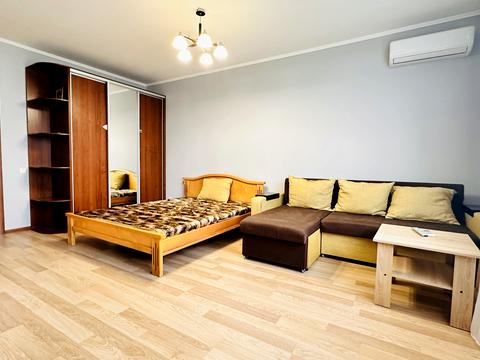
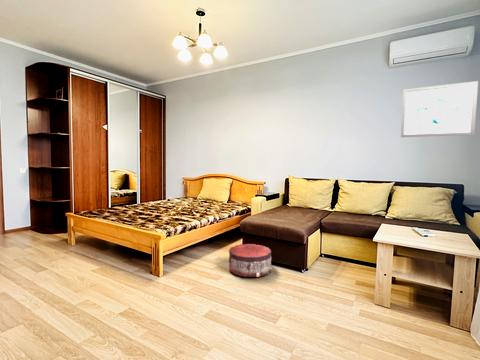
+ pouf (250, 258)
+ wall art (436, 111)
